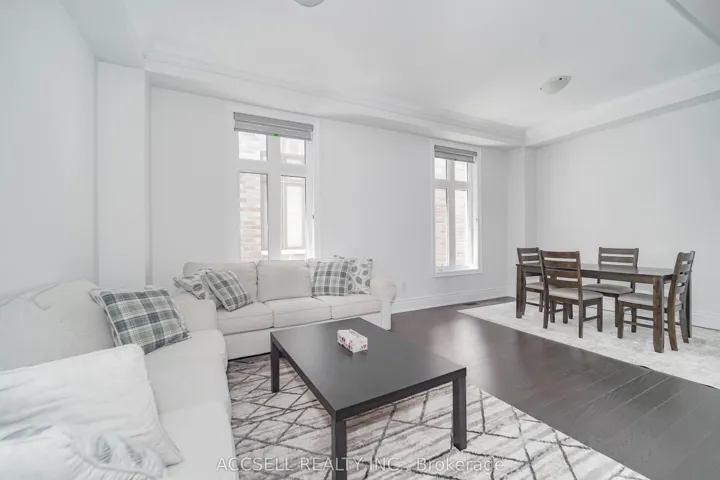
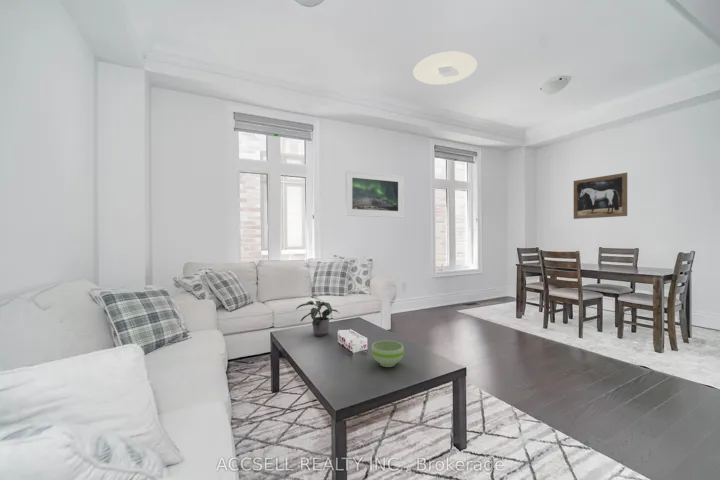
+ wall art (598, 197)
+ bowl (387, 354)
+ potted plant (318, 317)
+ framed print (375, 195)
+ ceiling light (444, 66)
